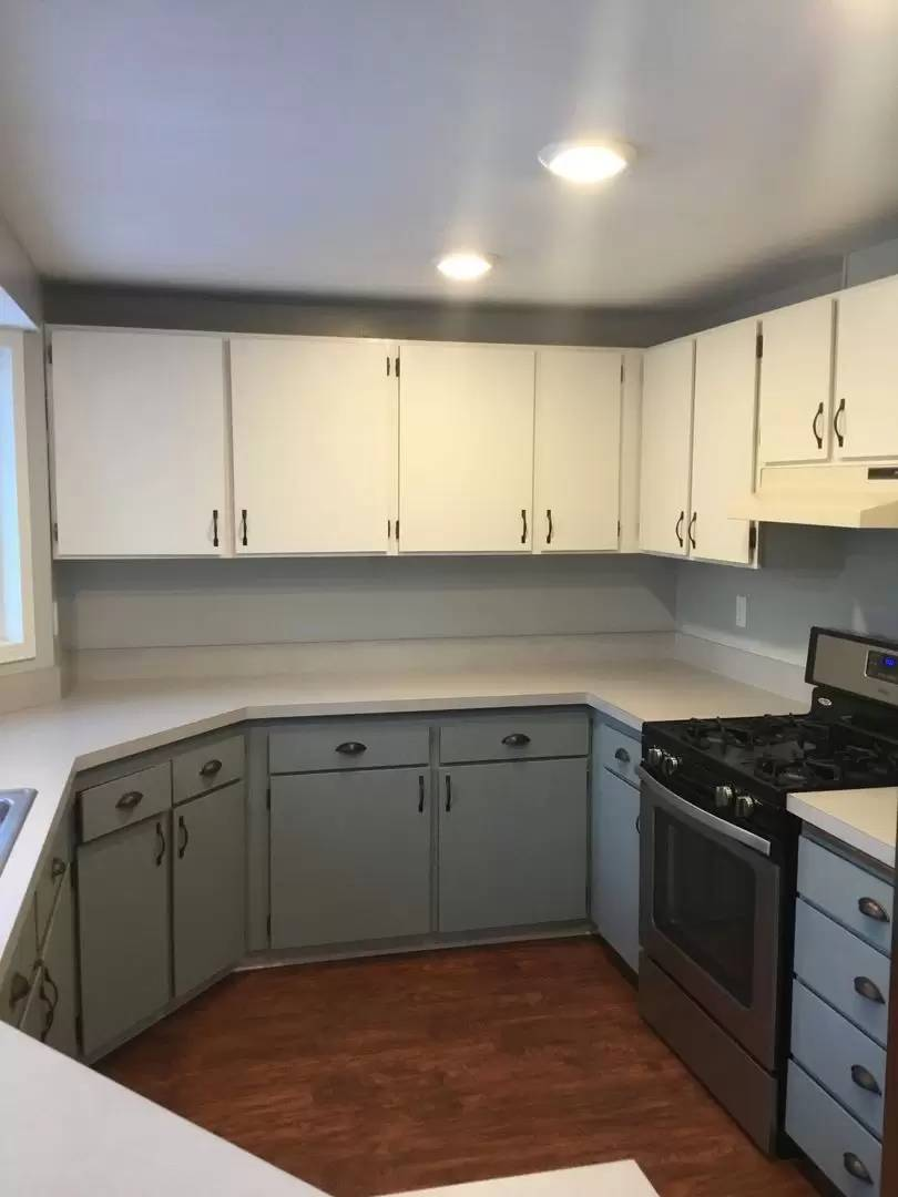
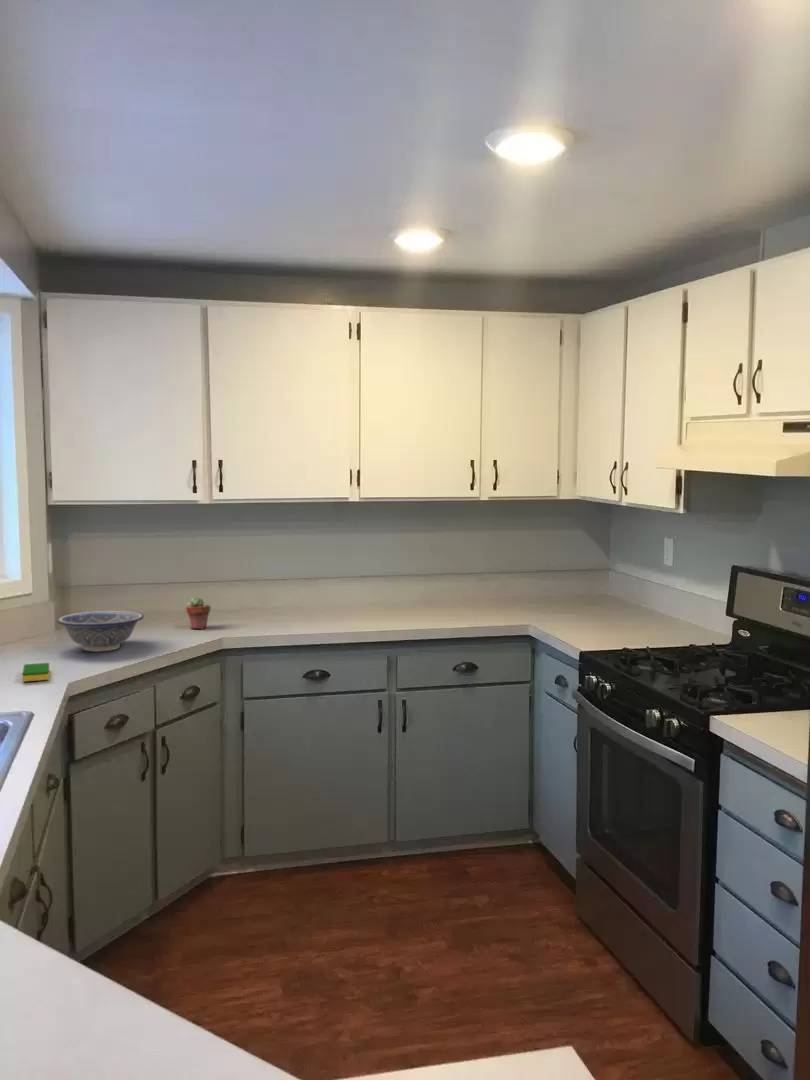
+ potted succulent (198, 612)
+ dish sponge (36, 671)
+ decorative bowl (101, 632)
